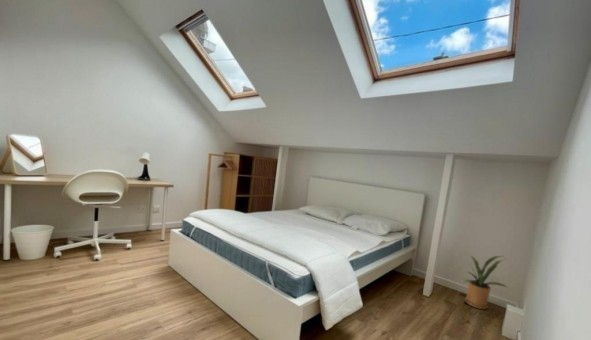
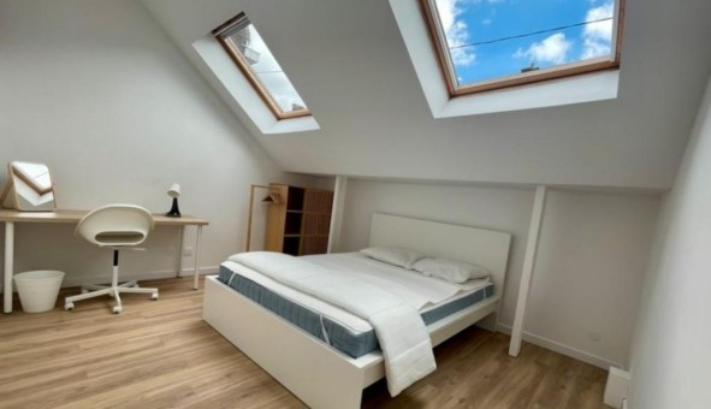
- house plant (479, 277)
